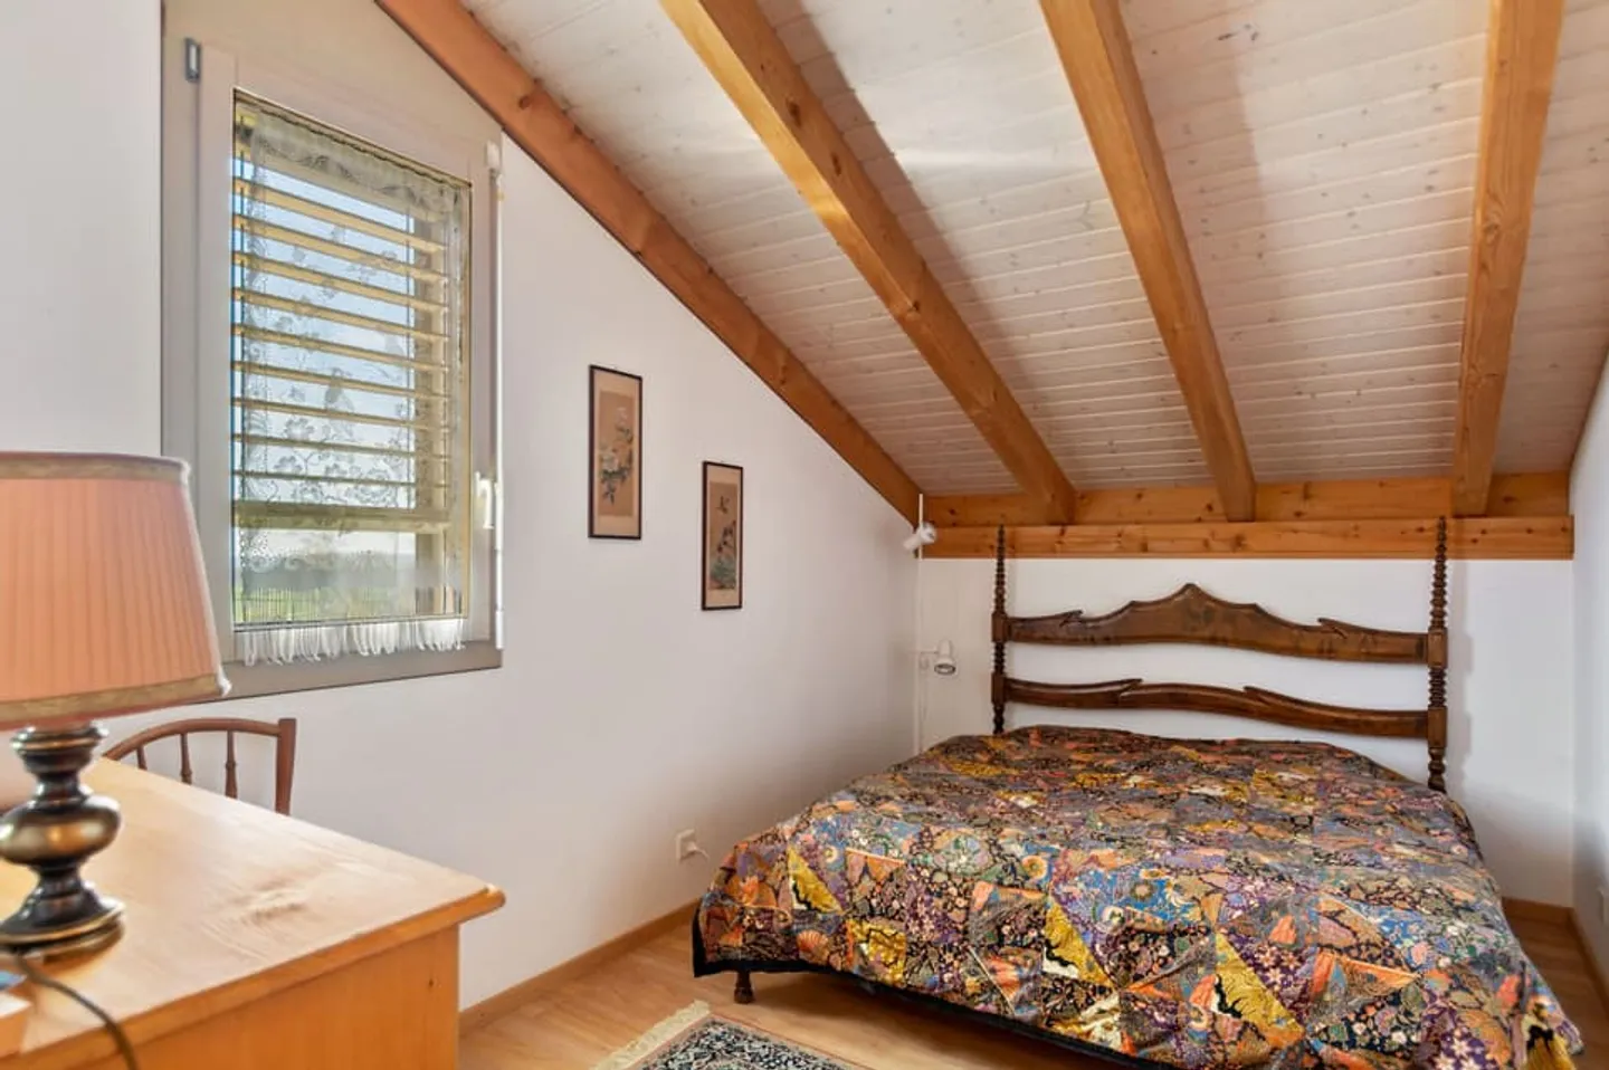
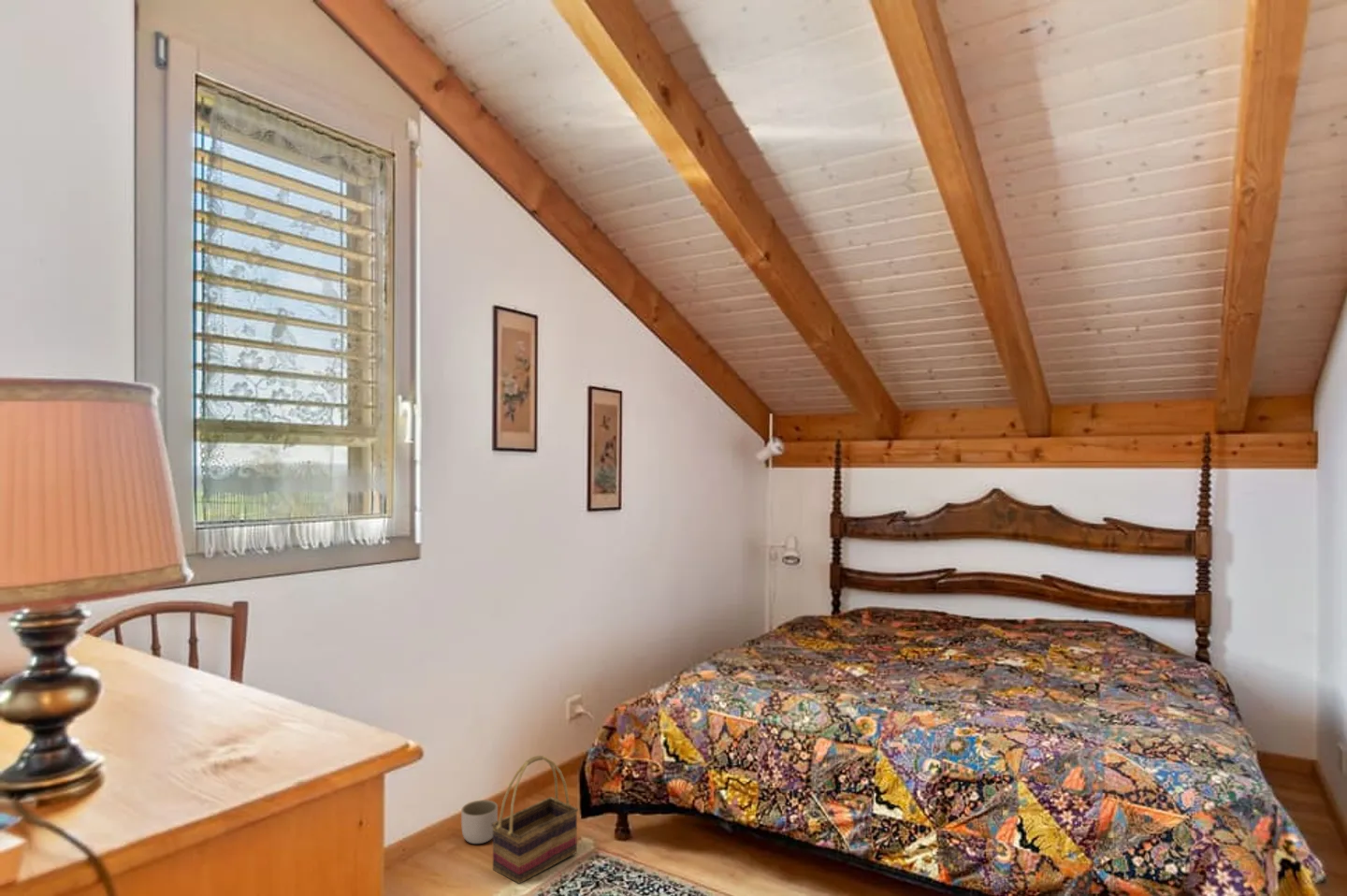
+ basket (535, 809)
+ planter (479, 823)
